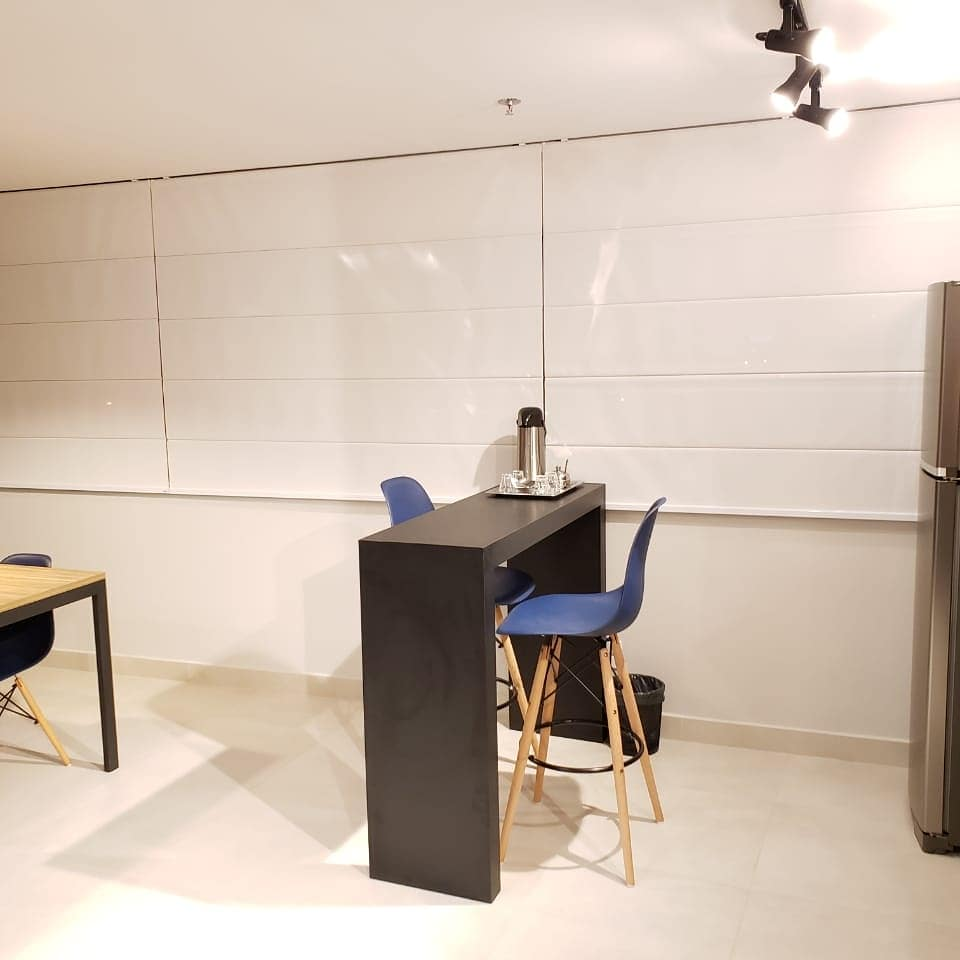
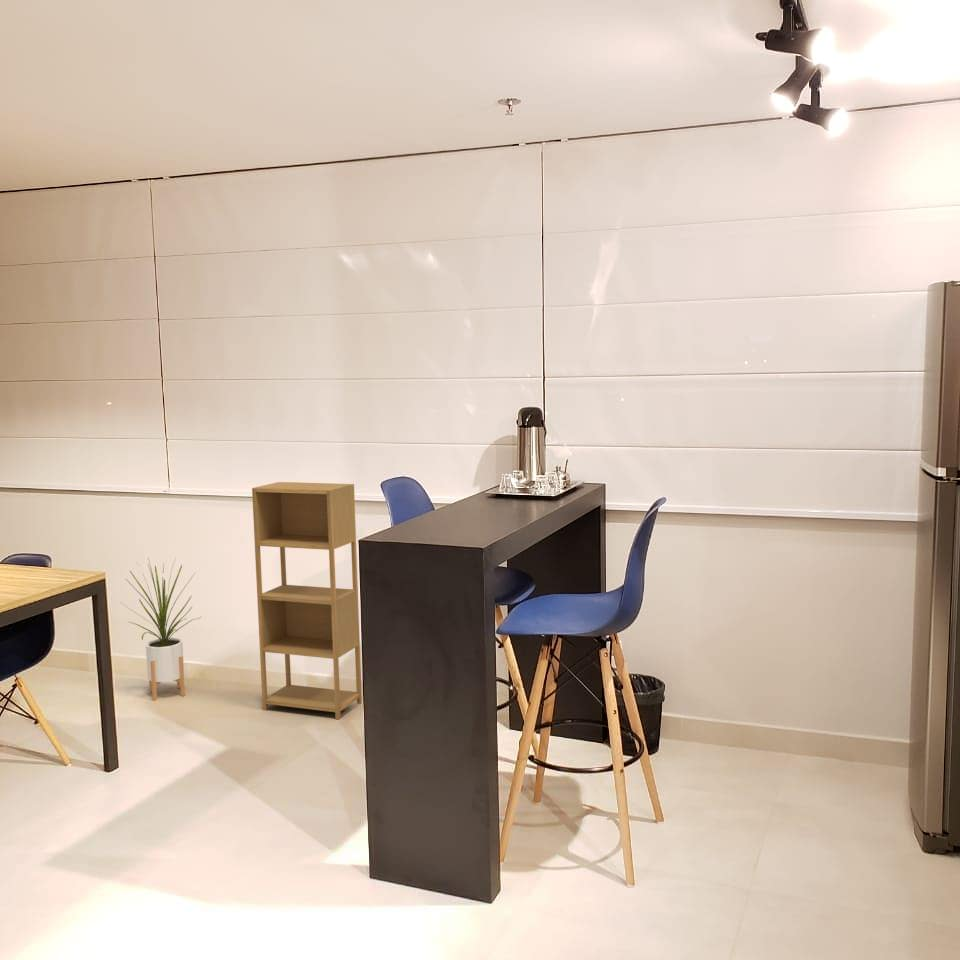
+ shelving unit (308, 597)
+ house plant (164, 626)
